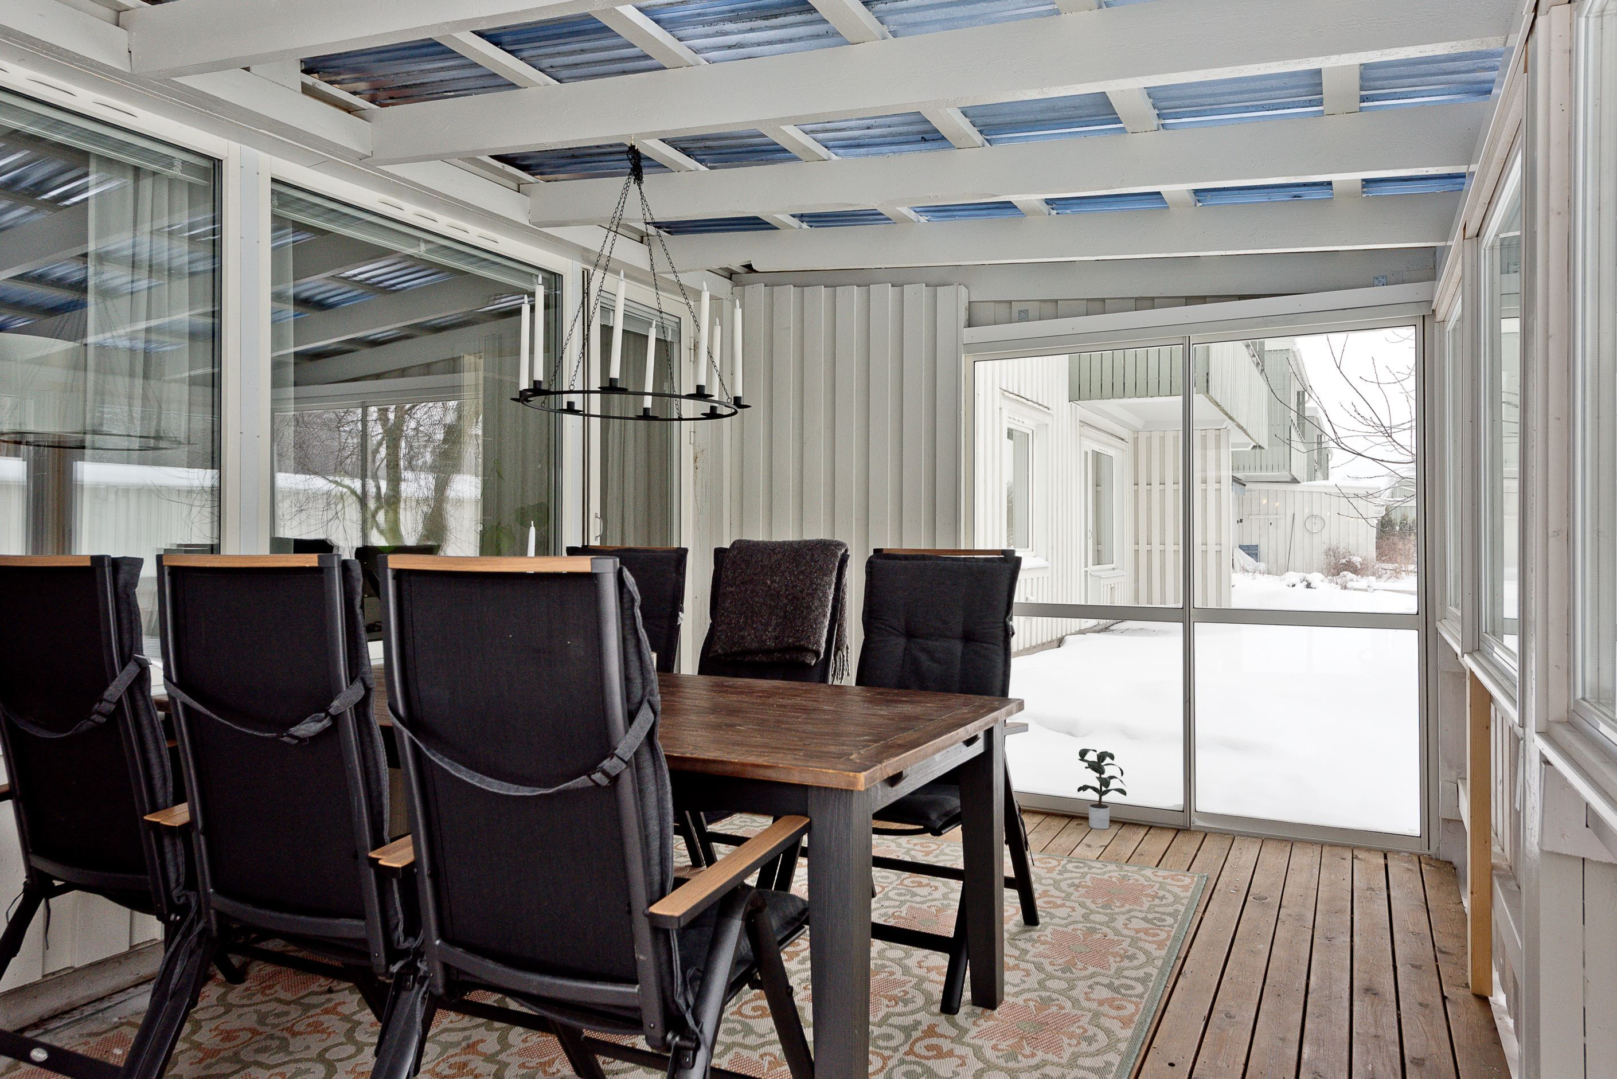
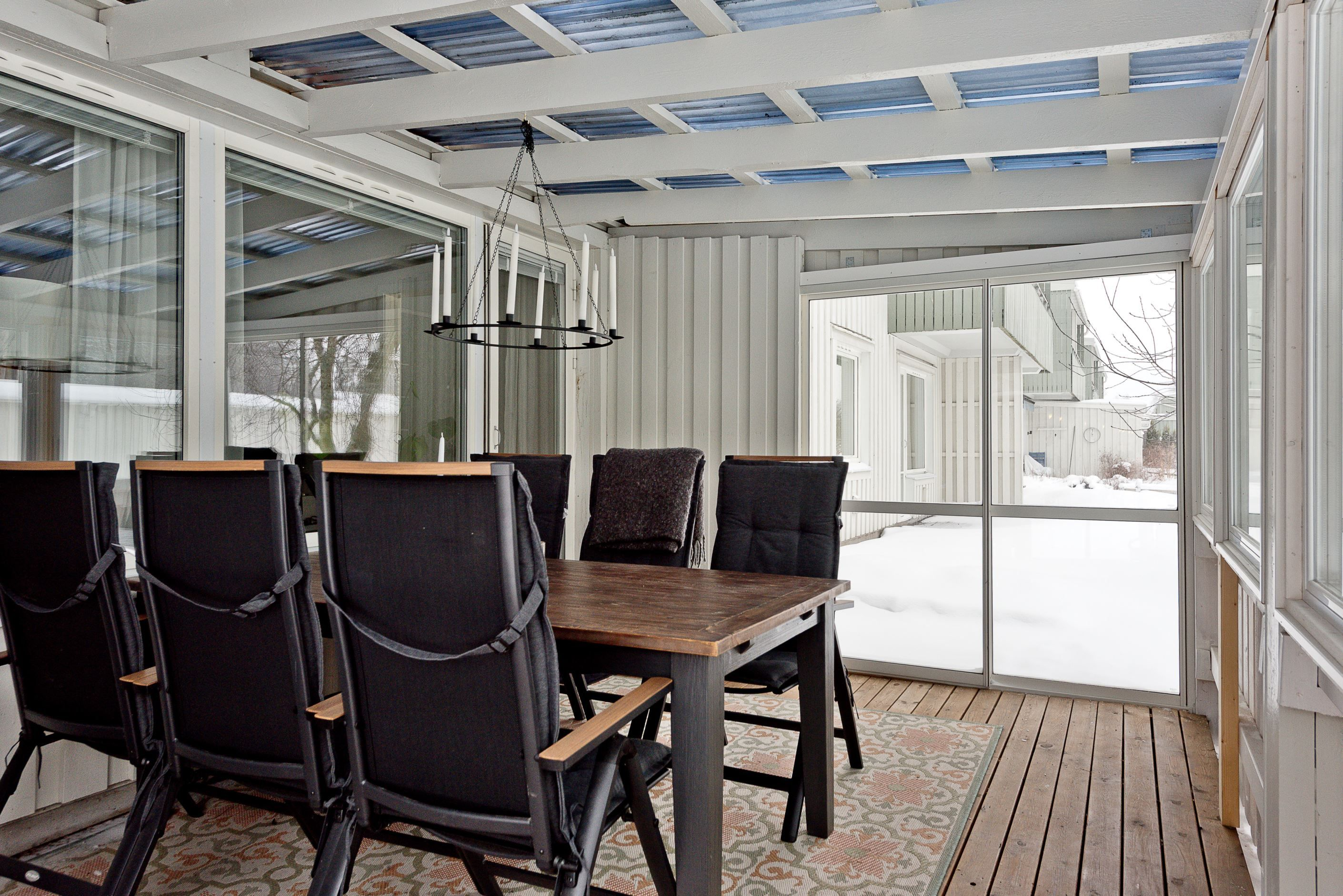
- potted plant (1105, 786)
